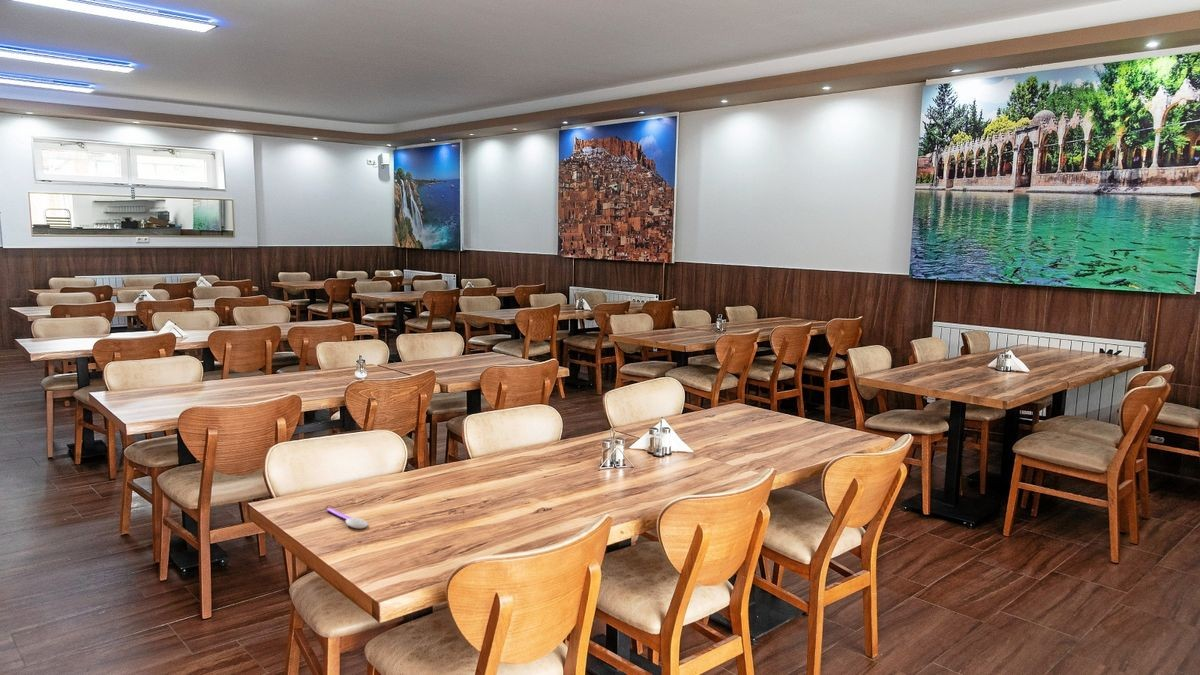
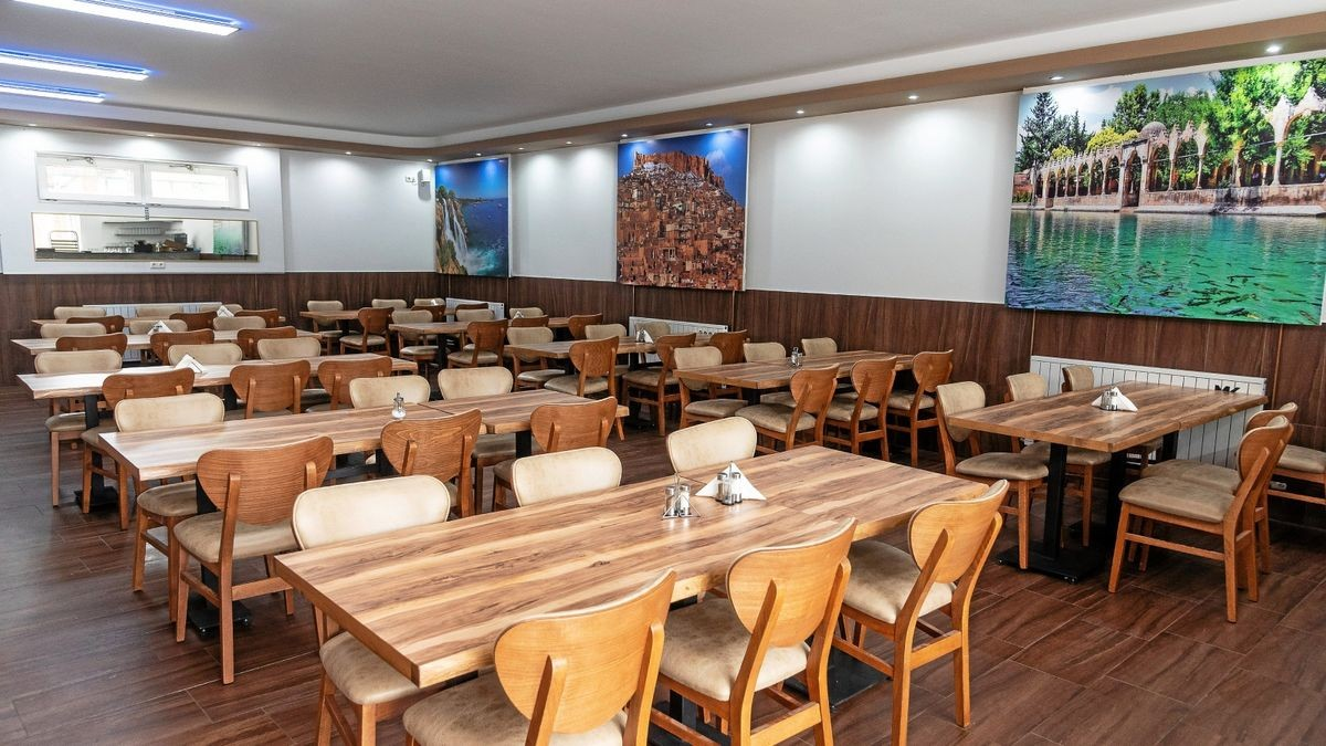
- spoon (345, 516)
